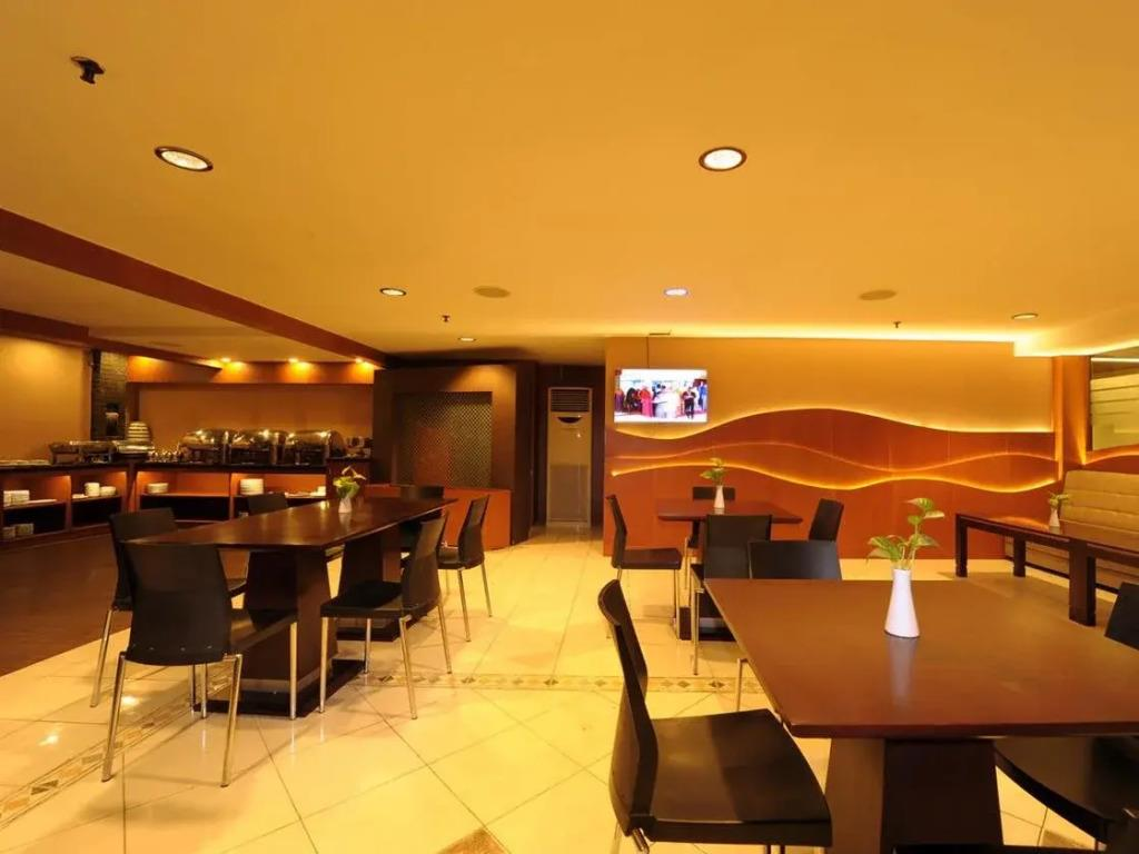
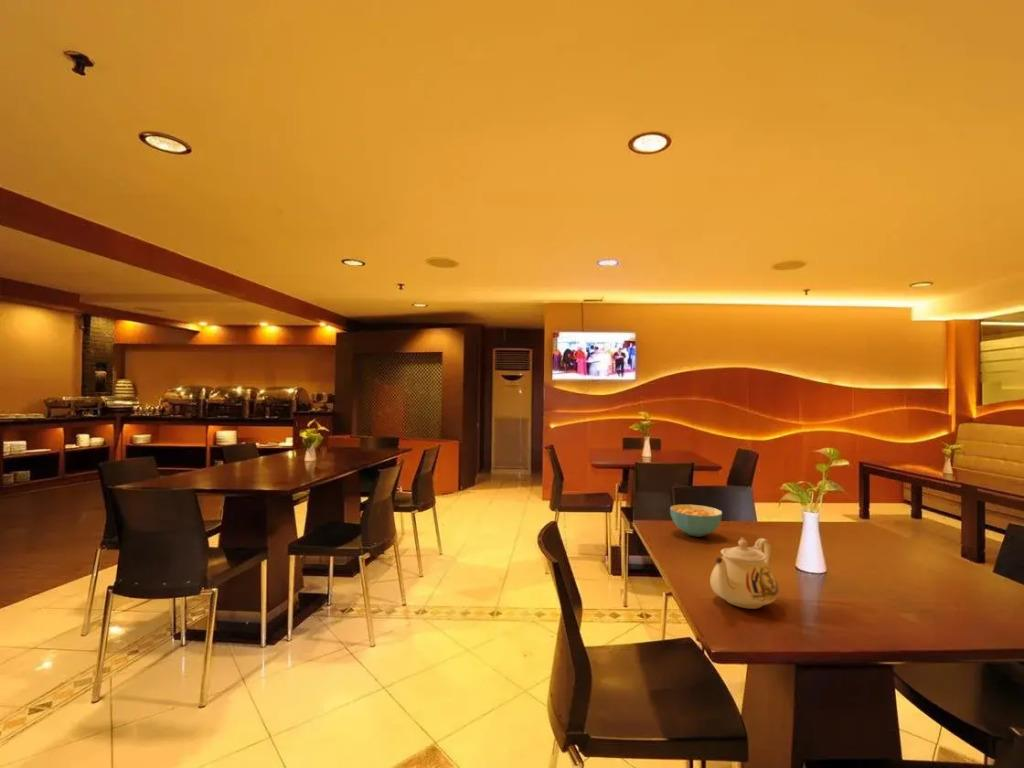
+ cereal bowl (695, 522)
+ teapot (743, 569)
